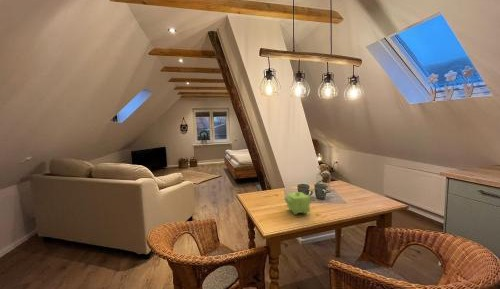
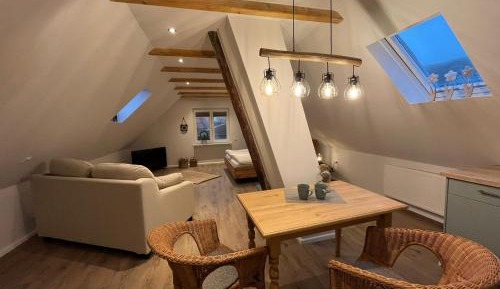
- teapot (297, 202)
